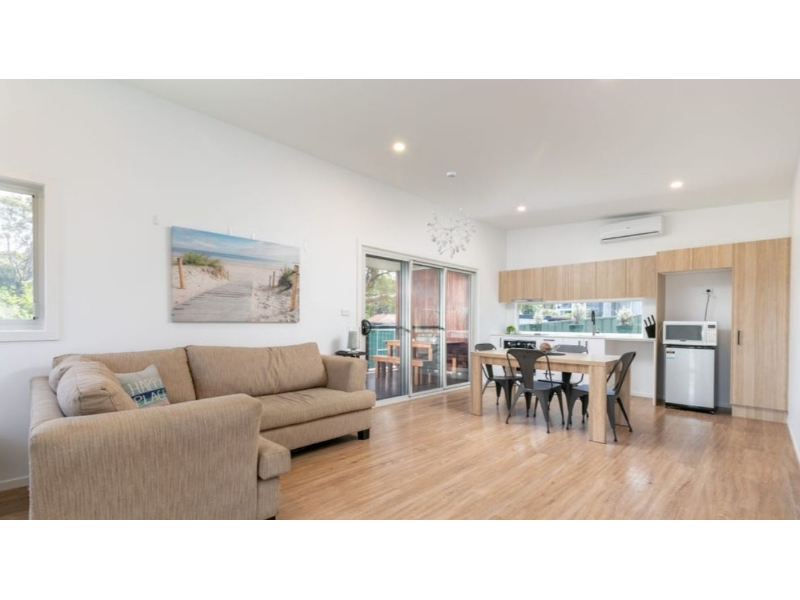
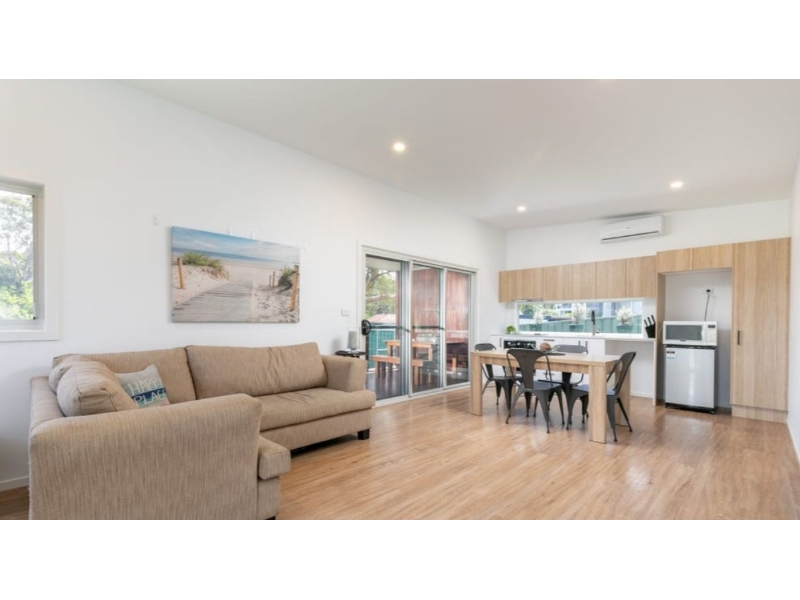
- chandelier (451, 215)
